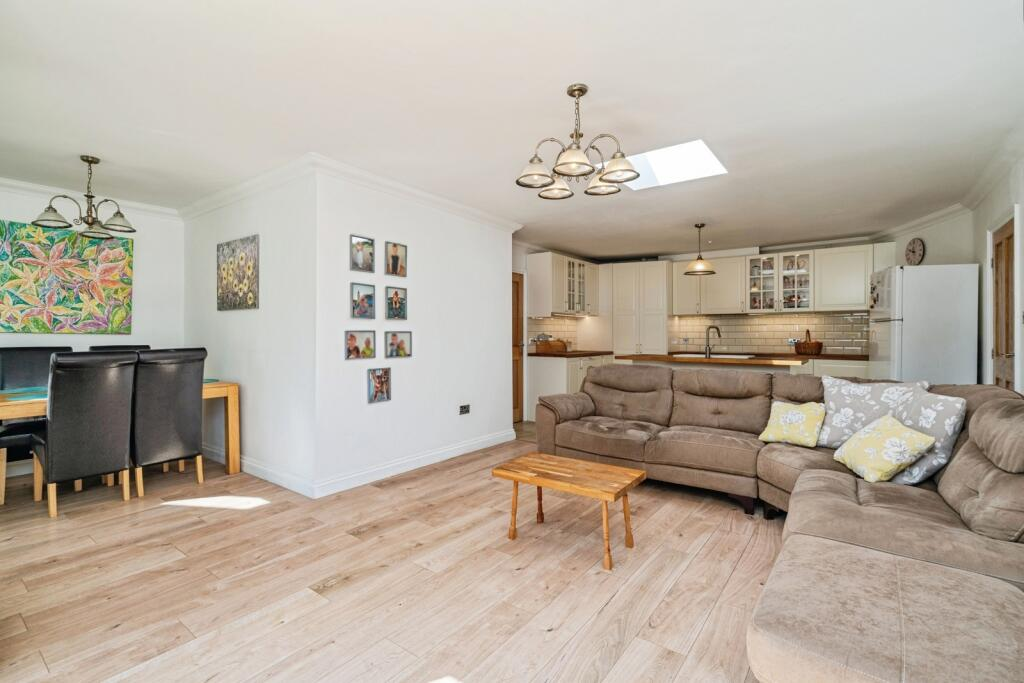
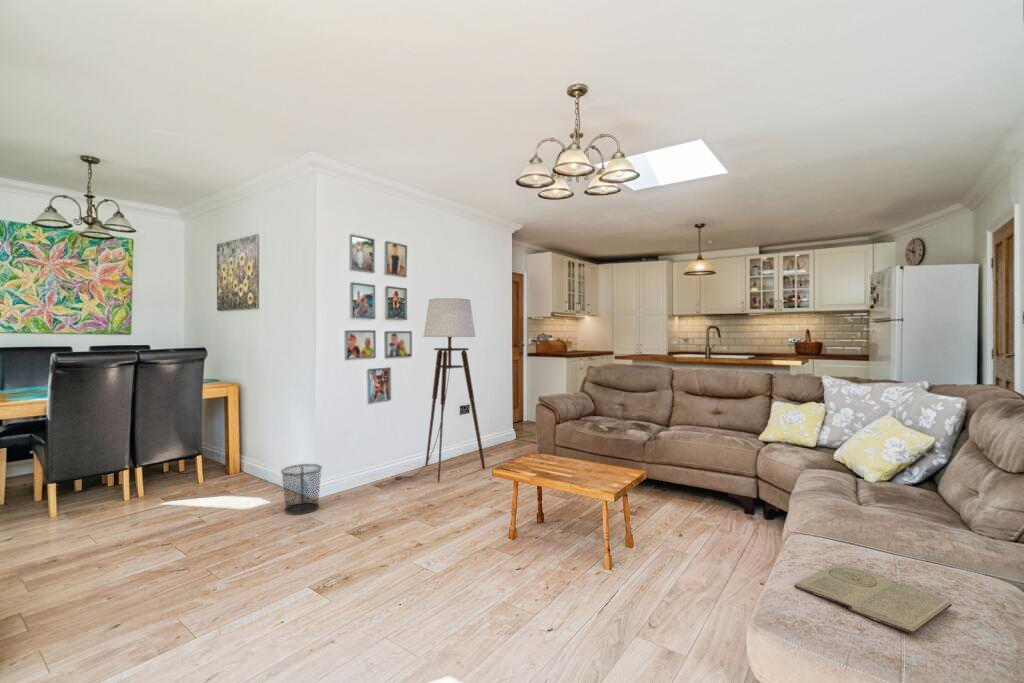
+ floor lamp (437, 386)
+ book (869, 593)
+ waste bin (301, 488)
